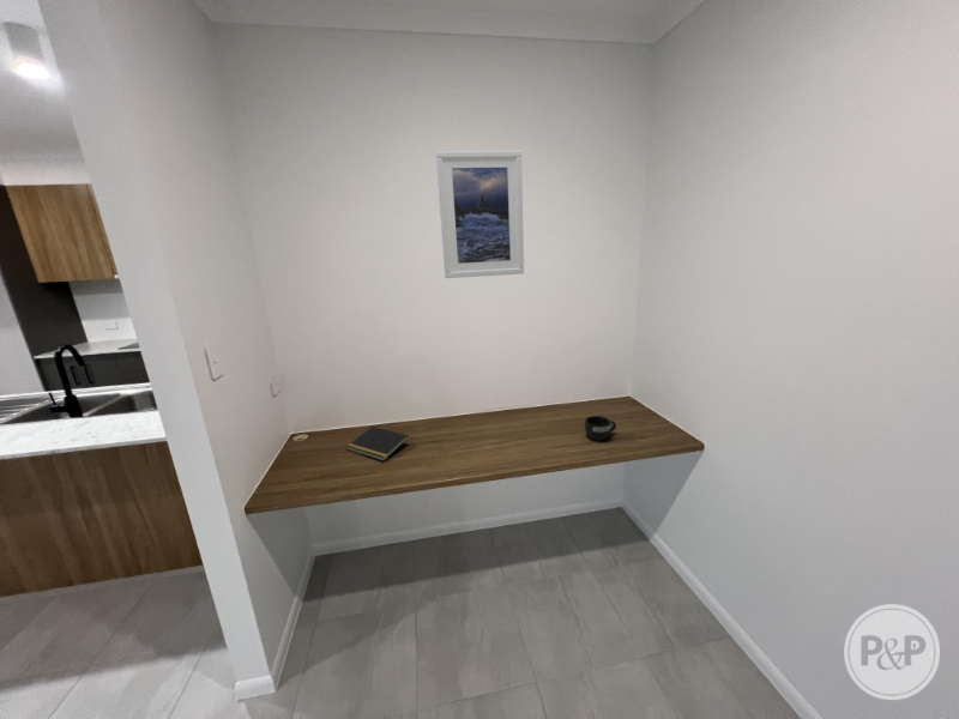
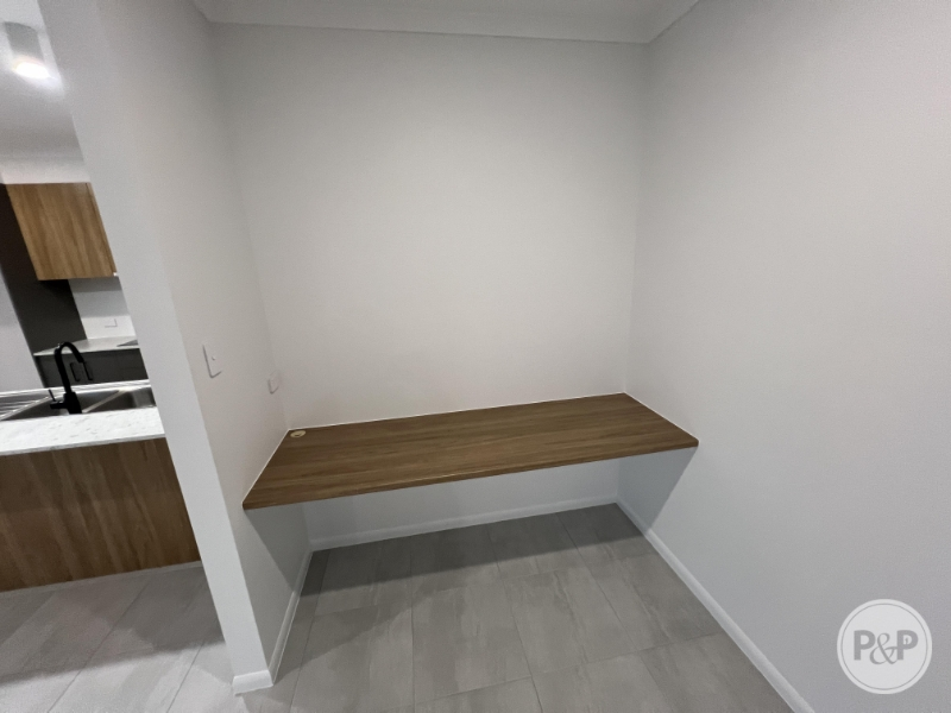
- mug (601, 428)
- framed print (482, 216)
- notepad (376, 442)
